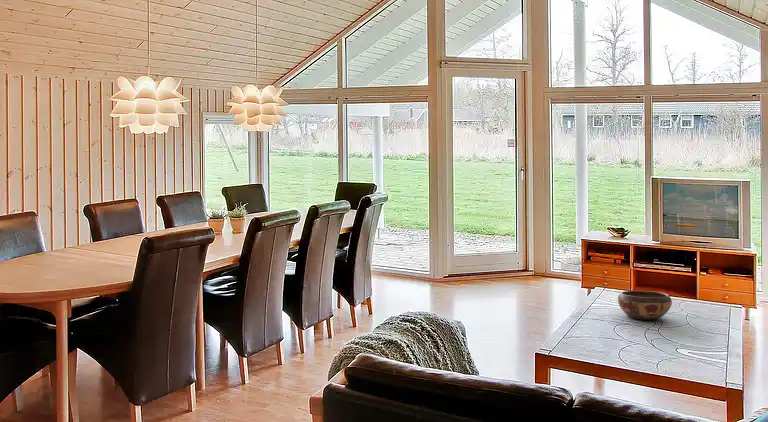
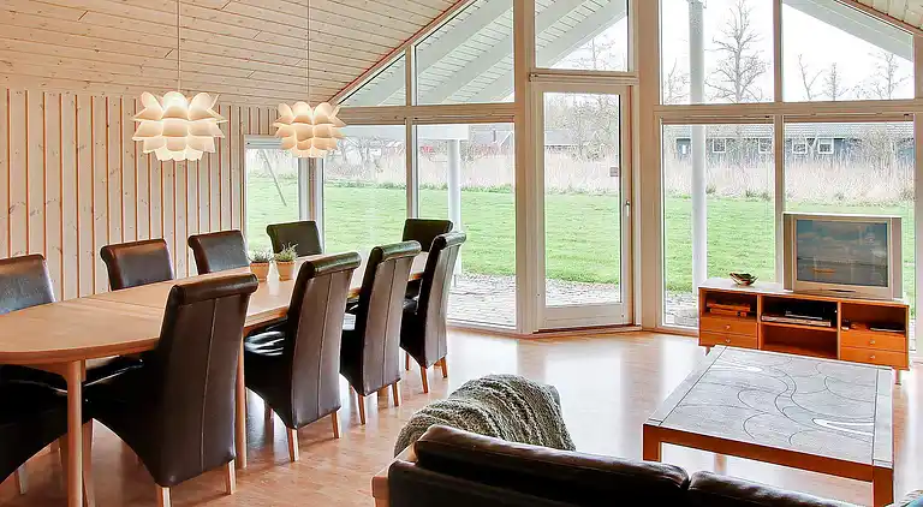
- decorative bowl (644, 305)
